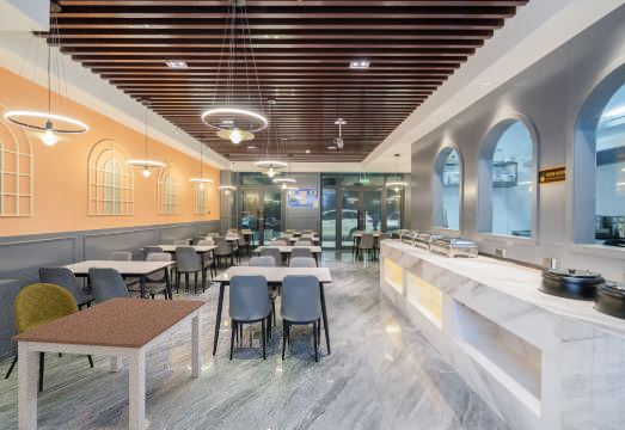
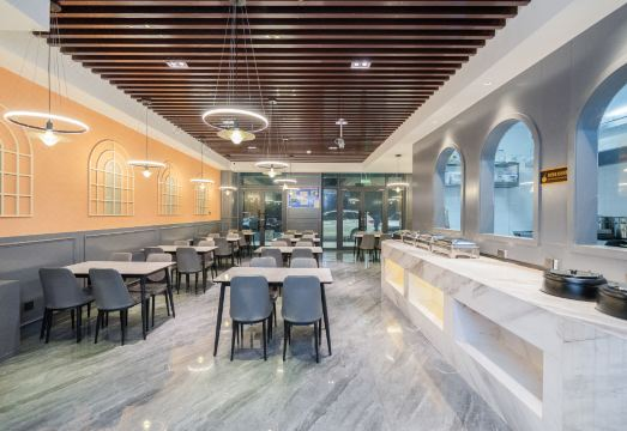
- chair (48, 322)
- dining table (124, 356)
